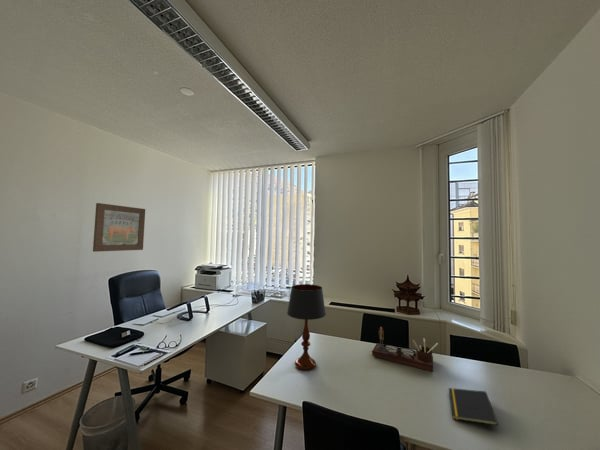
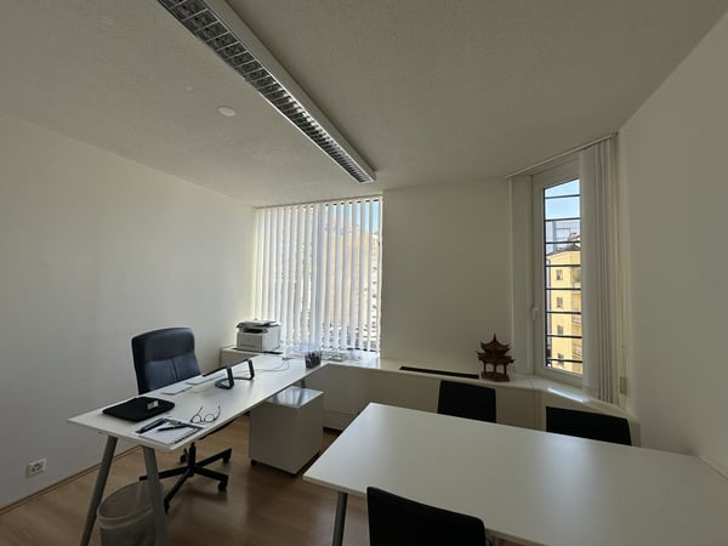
- table lamp (306, 325)
- wall art (121, 228)
- notepad (470, 404)
- desk organizer (404, 348)
